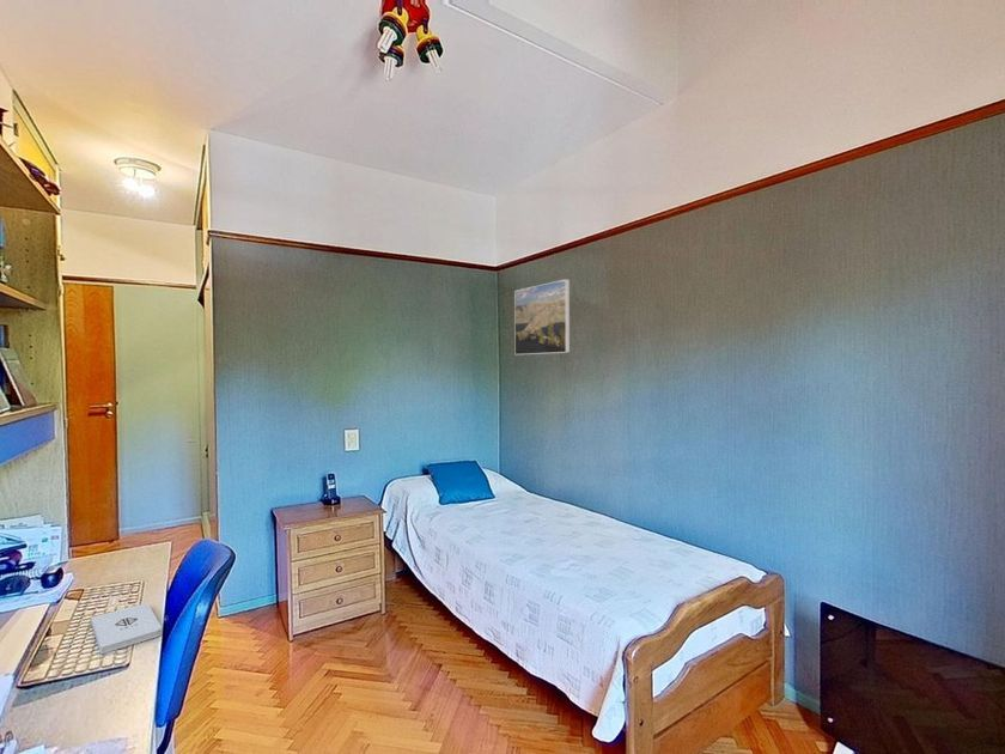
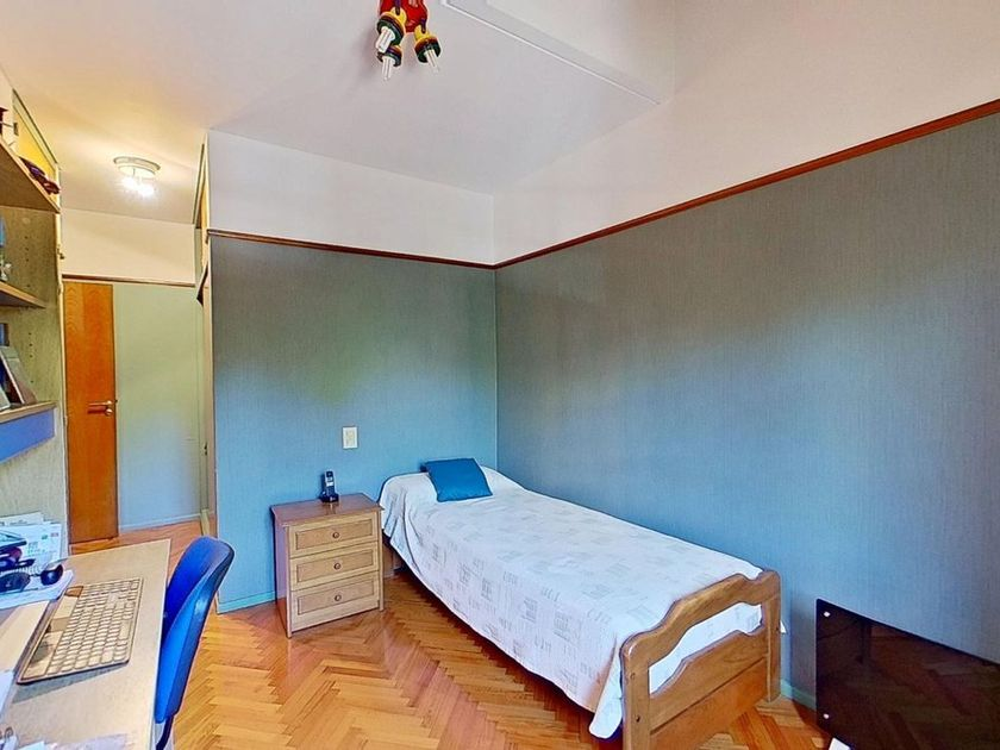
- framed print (540, 320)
- notepad (126, 626)
